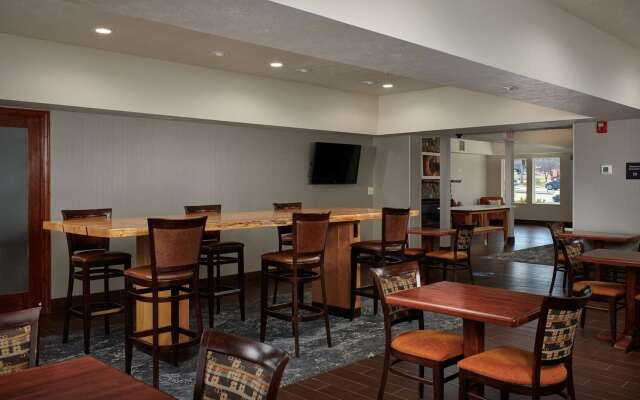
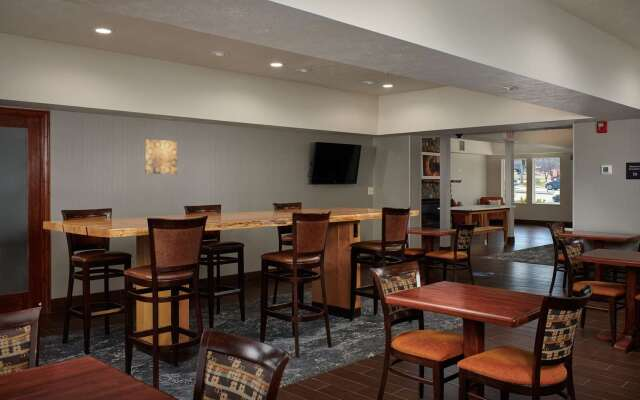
+ wall art (161, 157)
